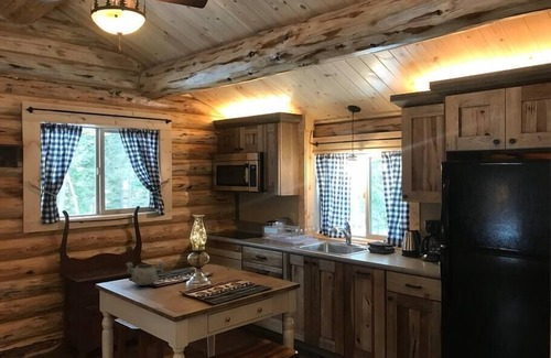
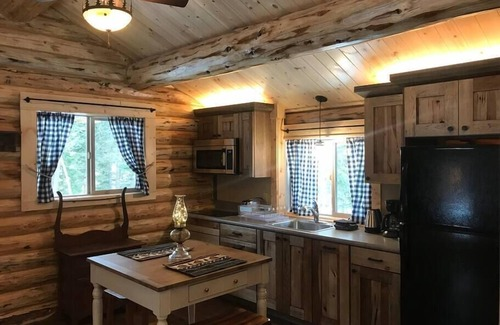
- decorative bowl (145, 272)
